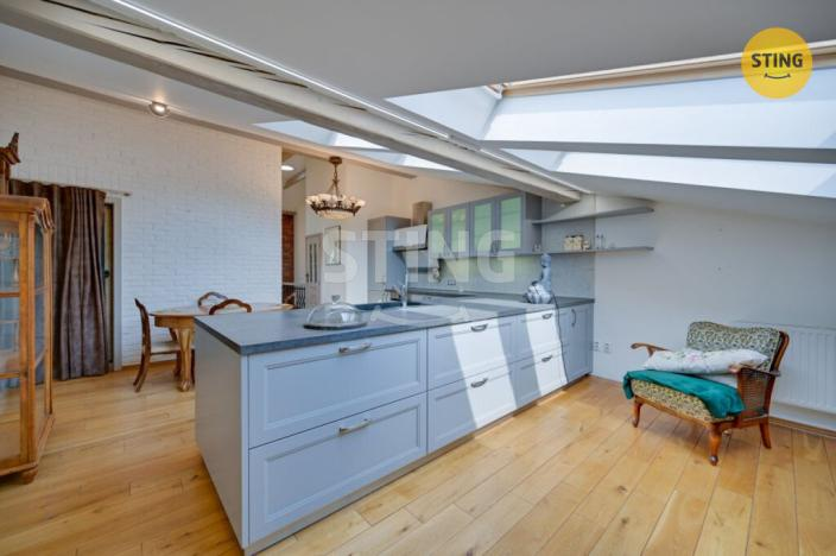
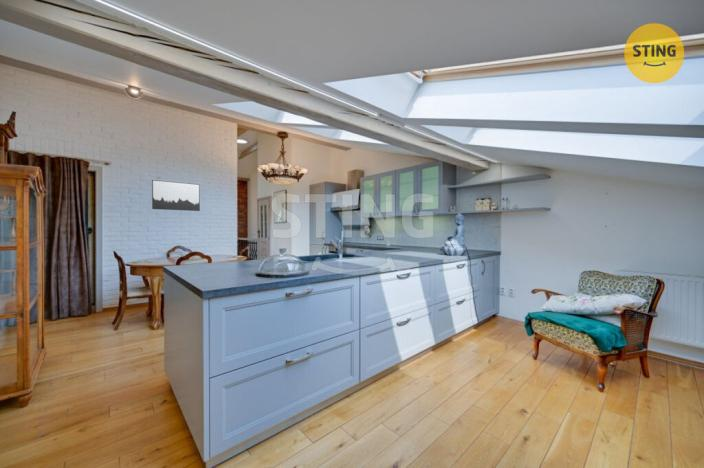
+ wall art (176, 196)
